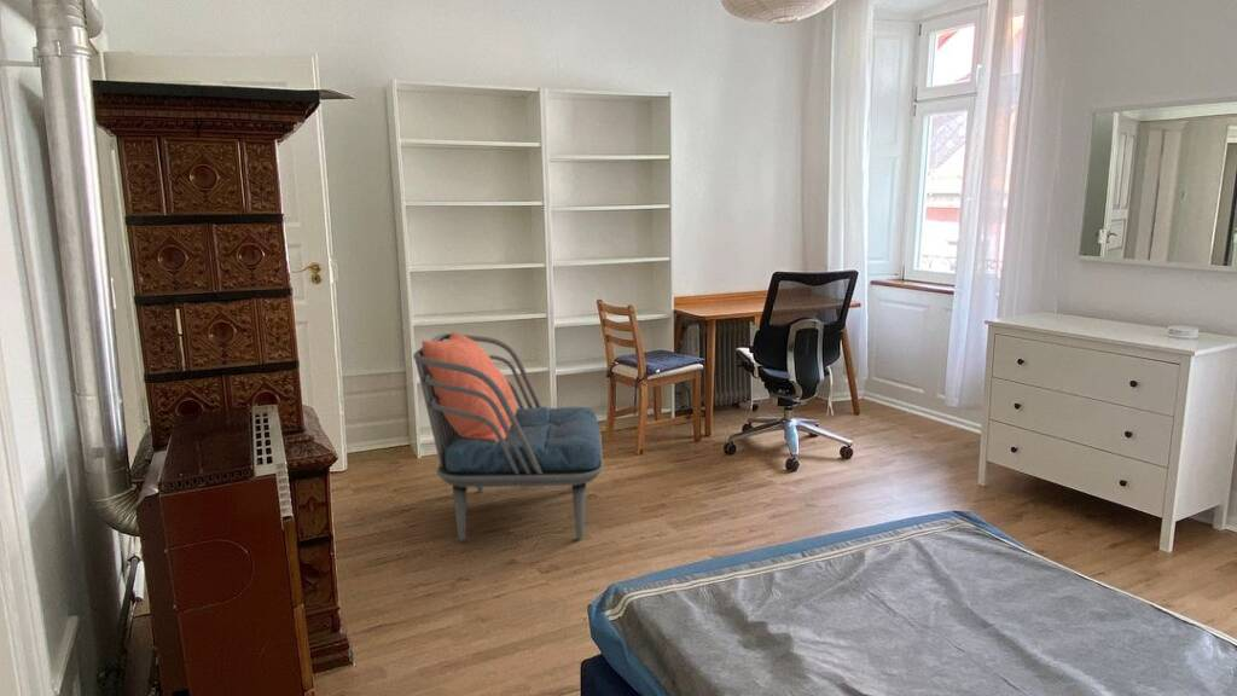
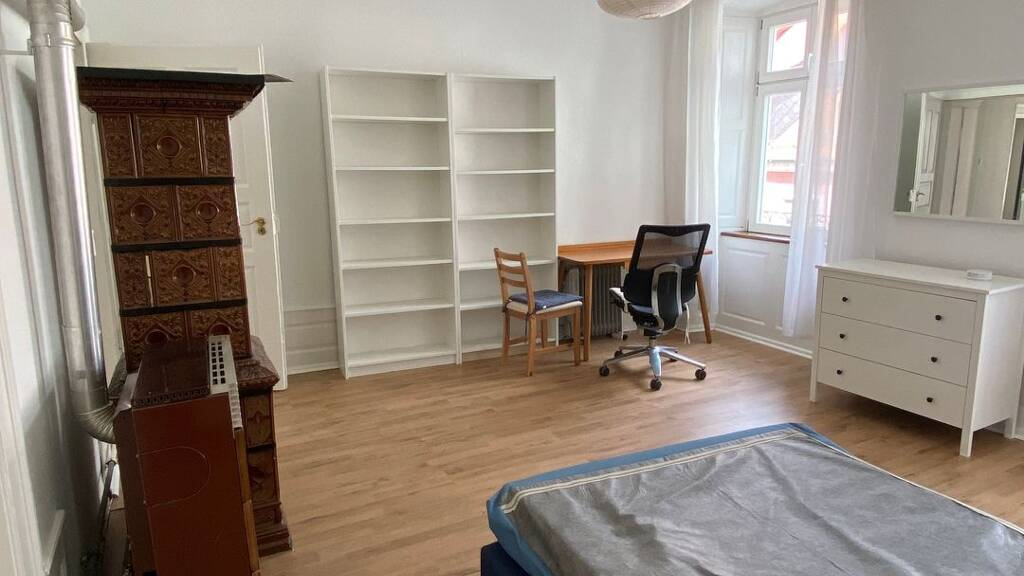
- armchair (516, 424)
